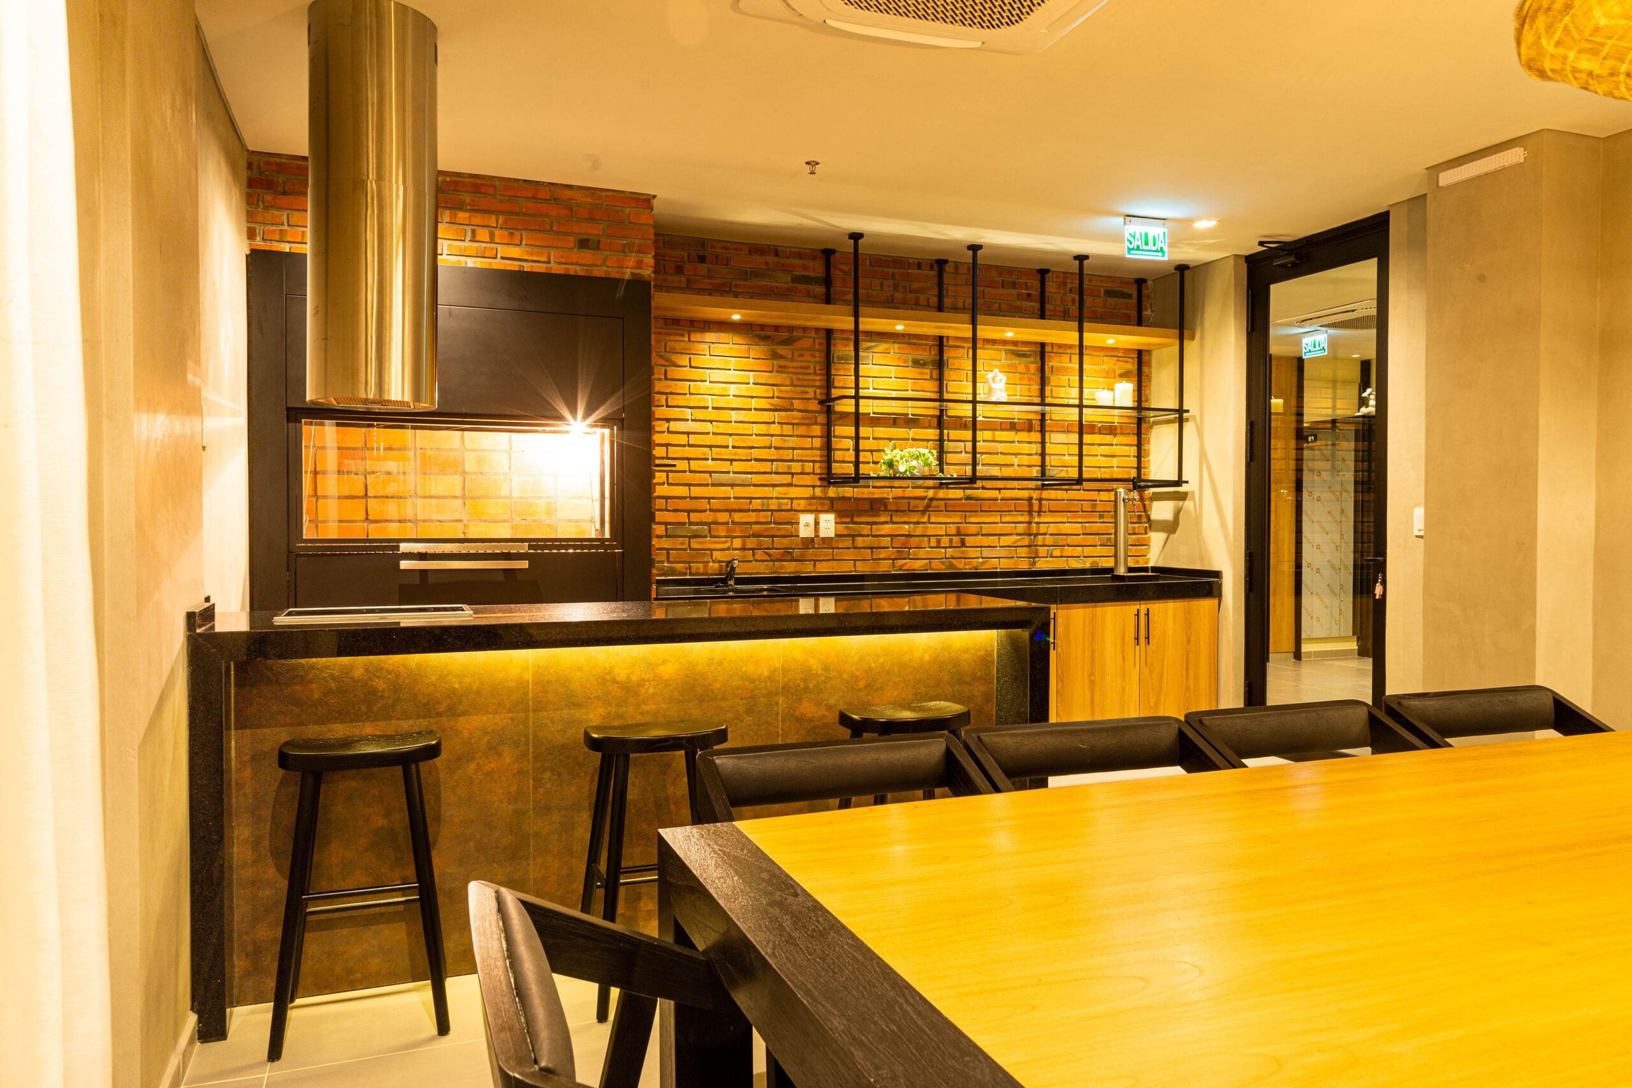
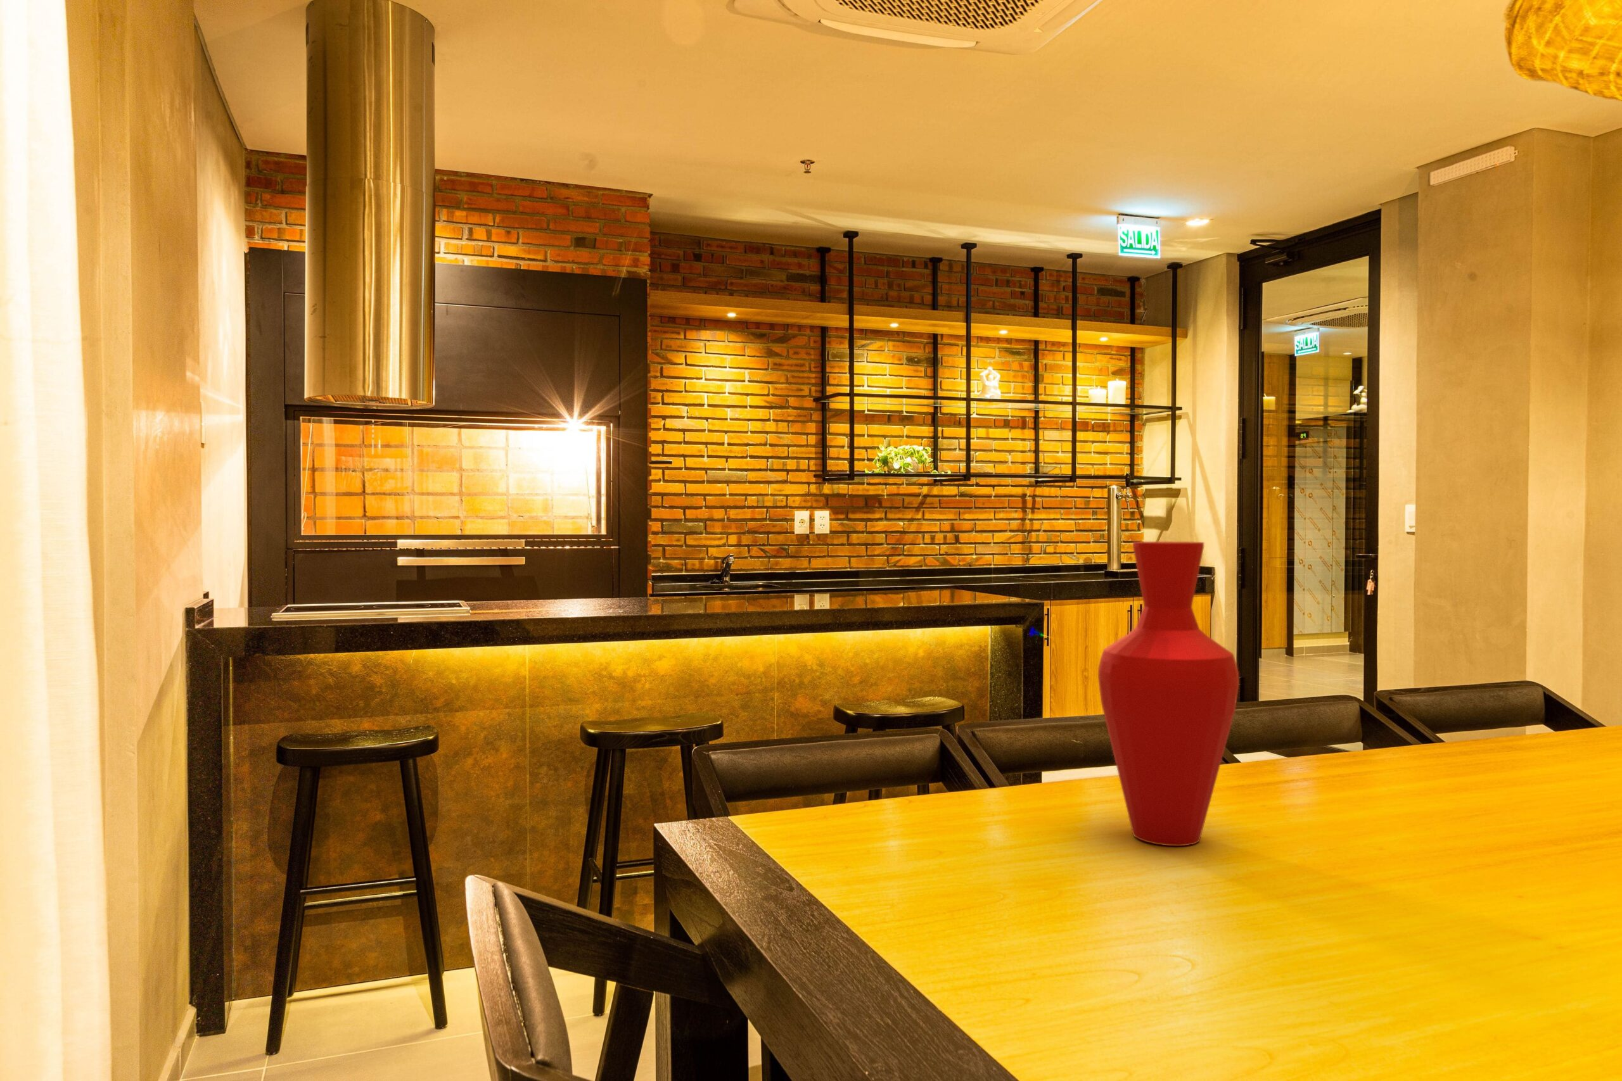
+ vase (1167, 690)
